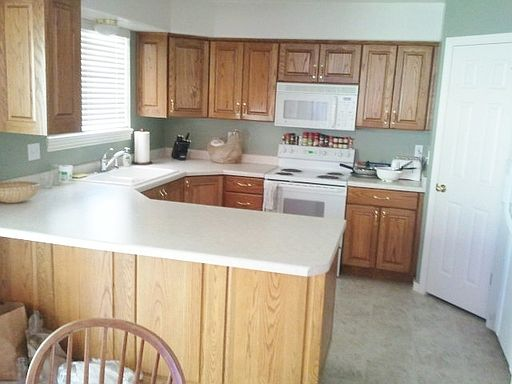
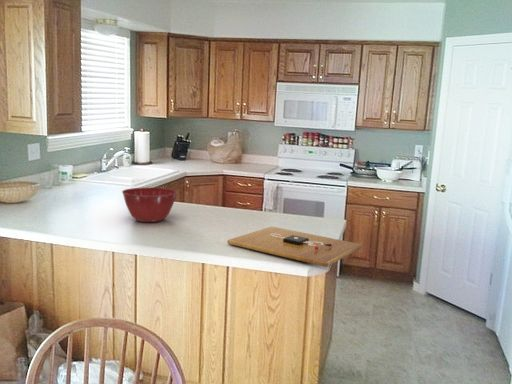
+ mixing bowl (149, 205)
+ cutting board (295, 241)
